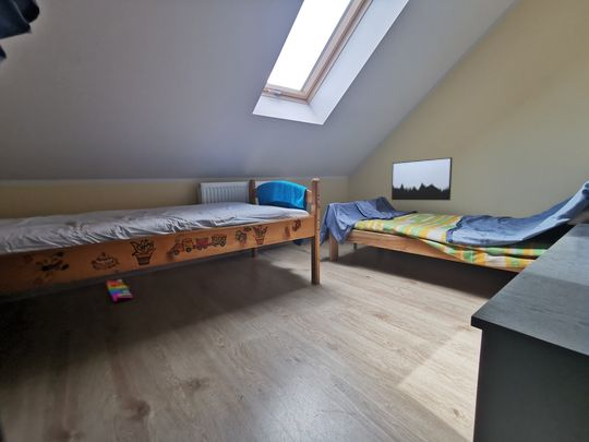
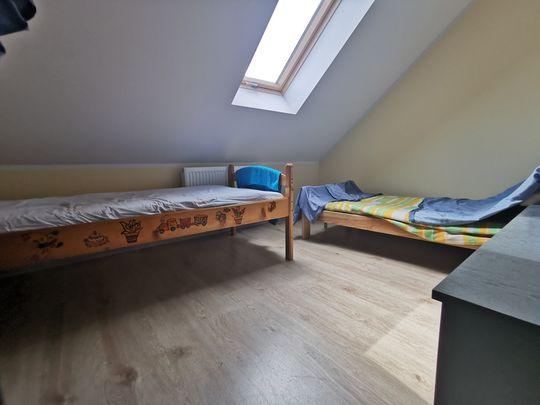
- knob puzzle (118, 287)
- wall art (419, 180)
